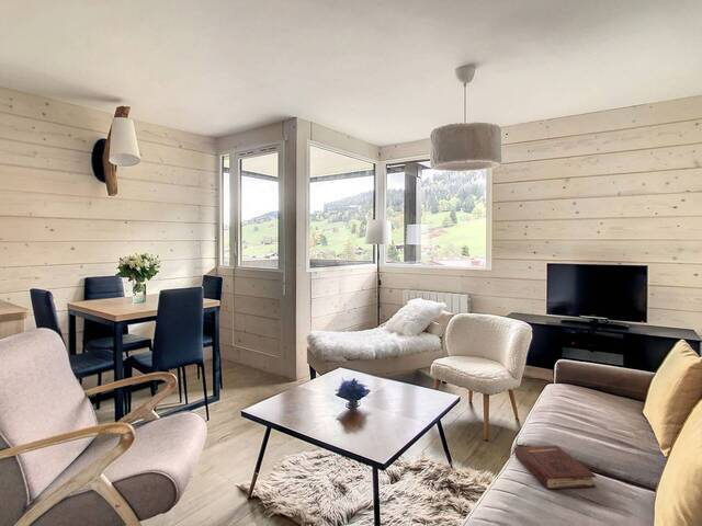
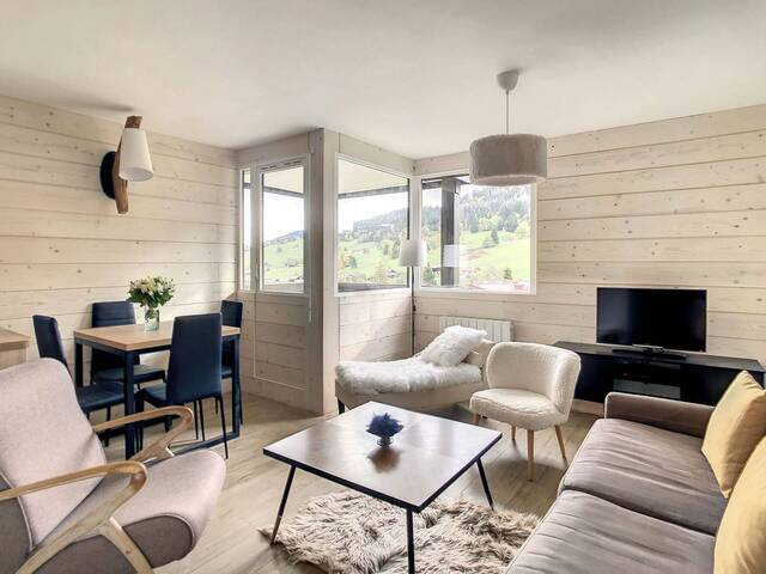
- hardback book (552, 466)
